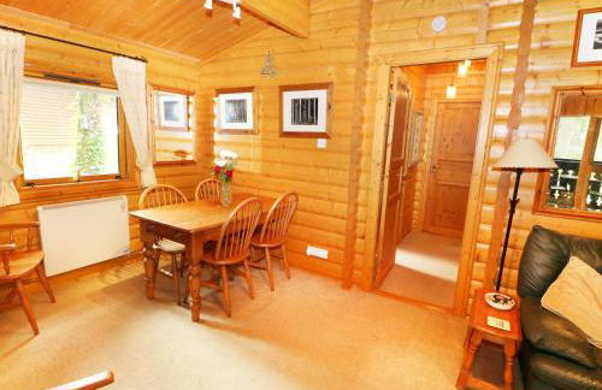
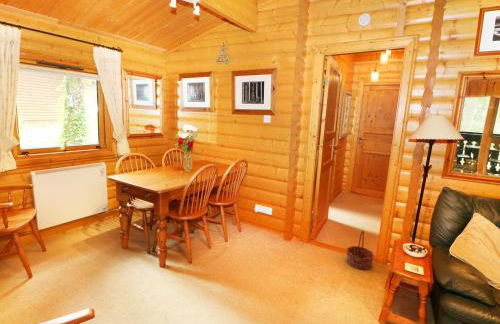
+ basket (360, 247)
